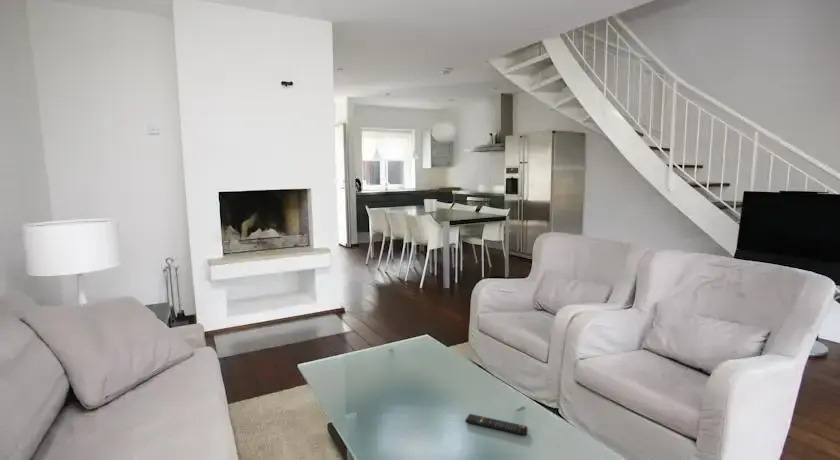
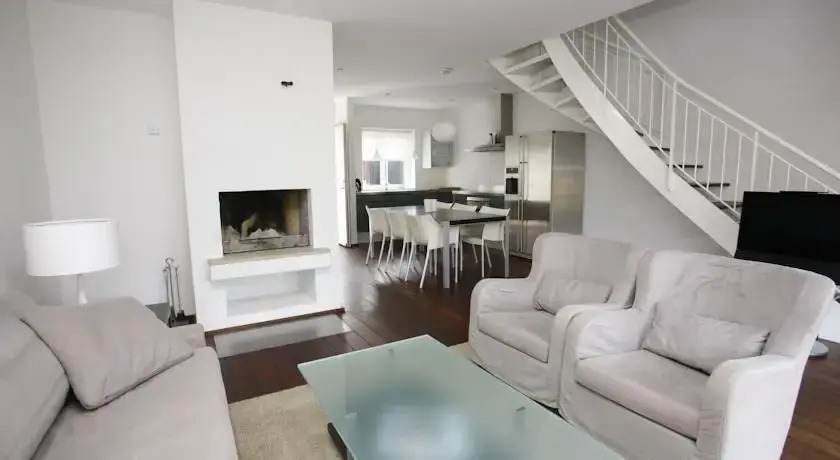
- remote control (496, 424)
